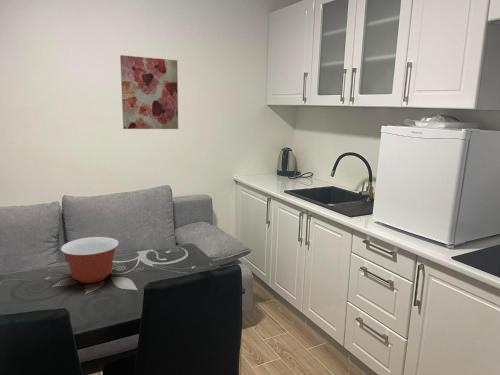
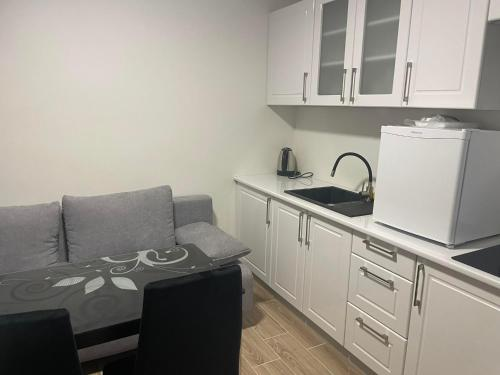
- mixing bowl (91, 261)
- wall art (150, 94)
